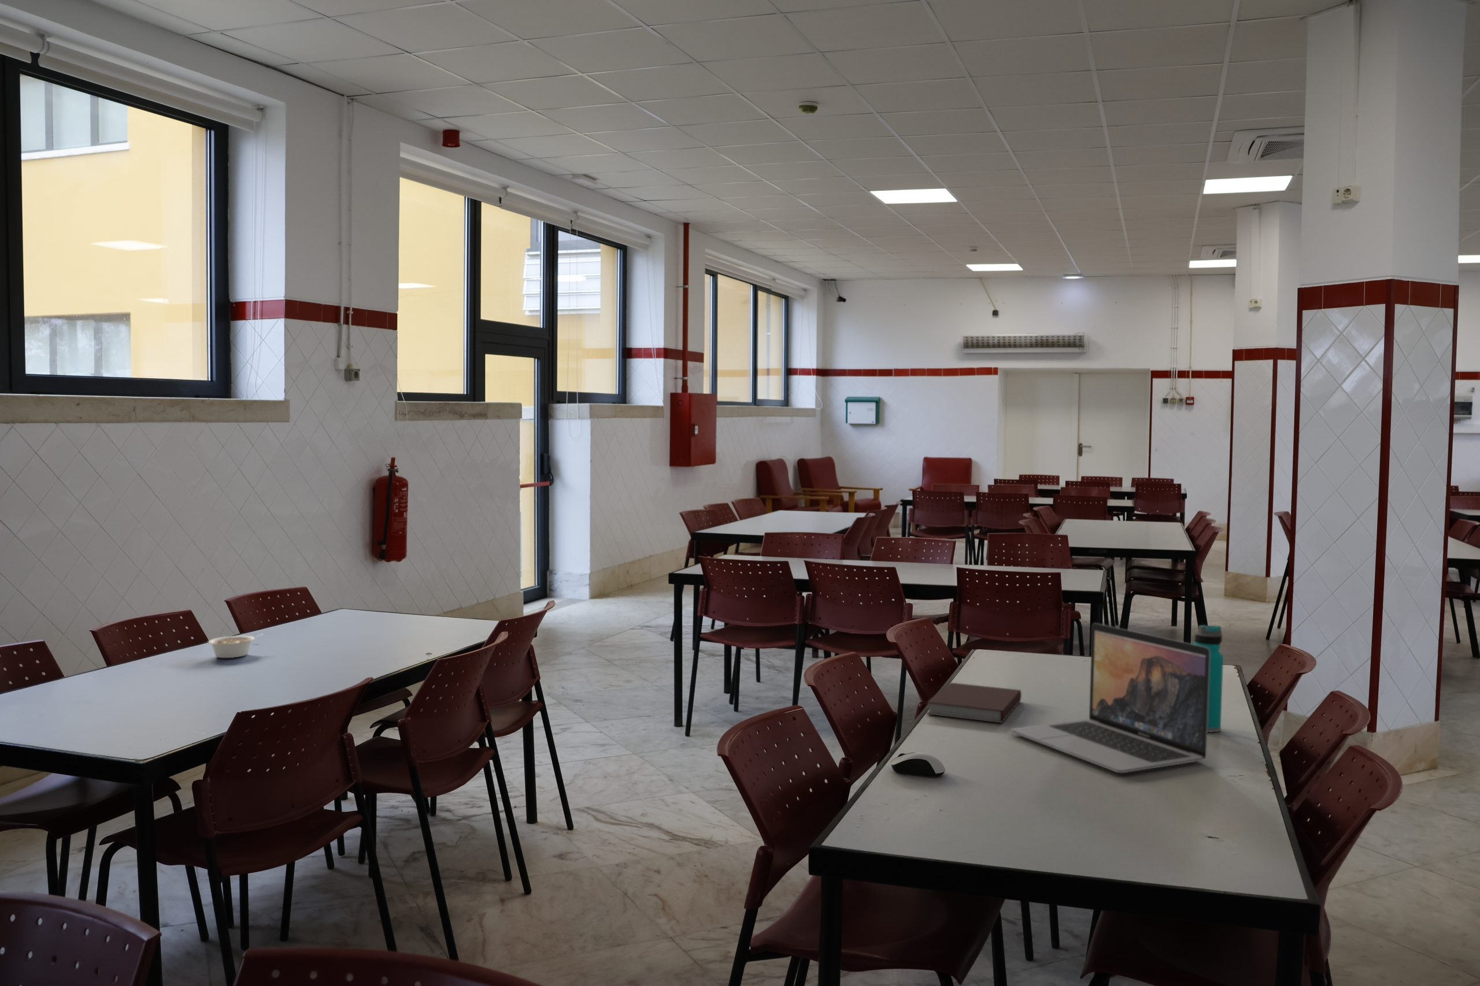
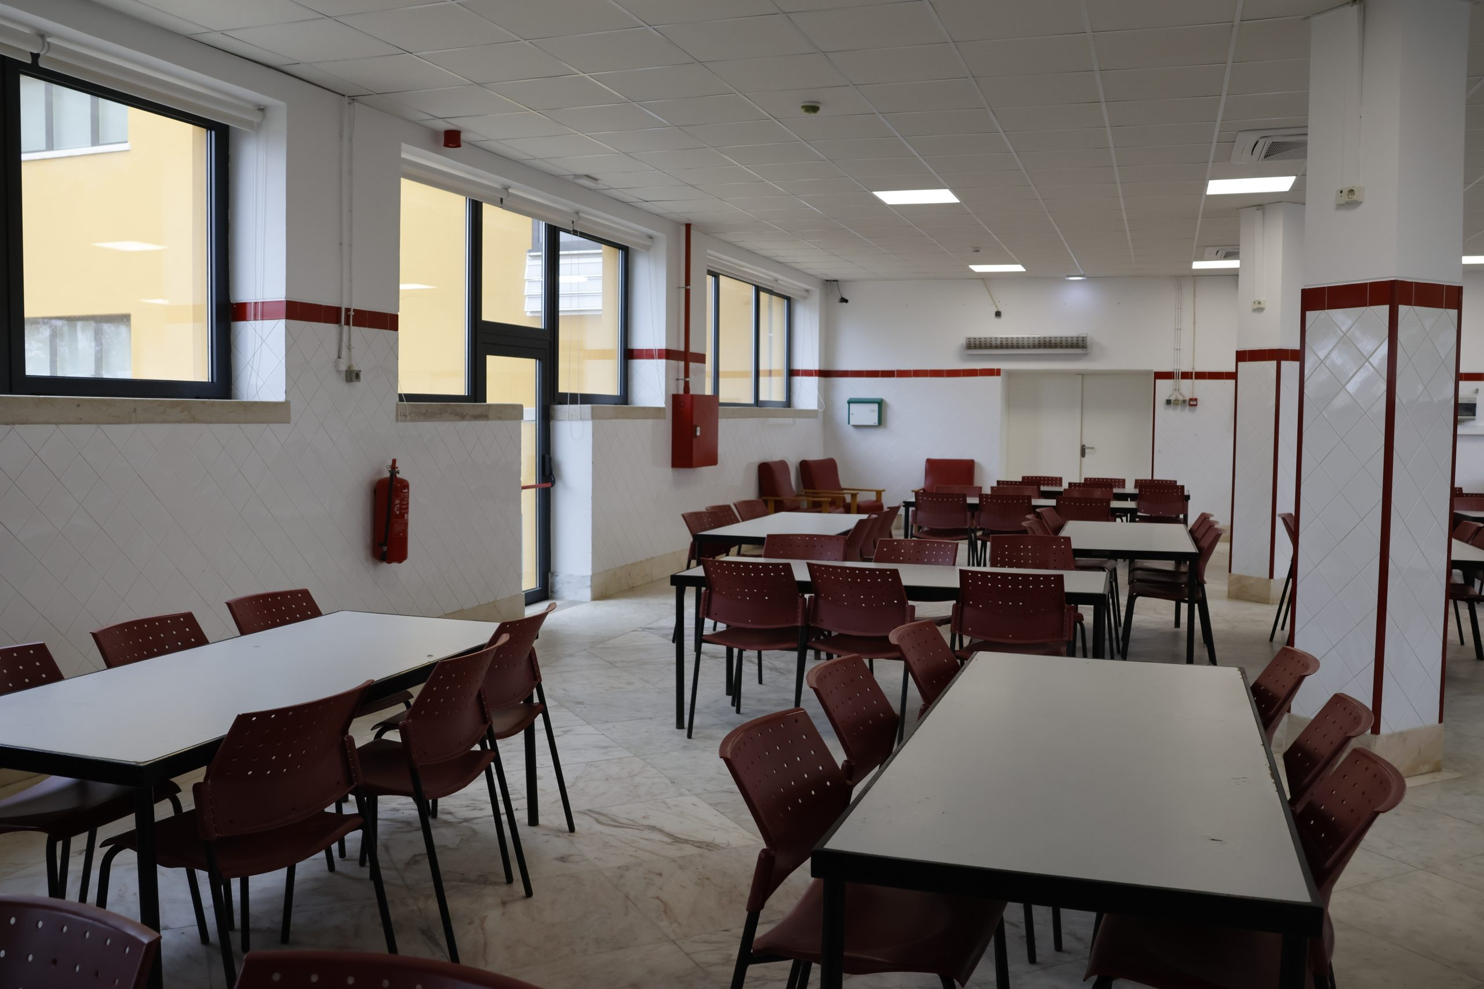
- legume (233, 645)
- water bottle (1209, 677)
- computer mouse (917, 762)
- notebook (975, 701)
- laptop (1106, 692)
